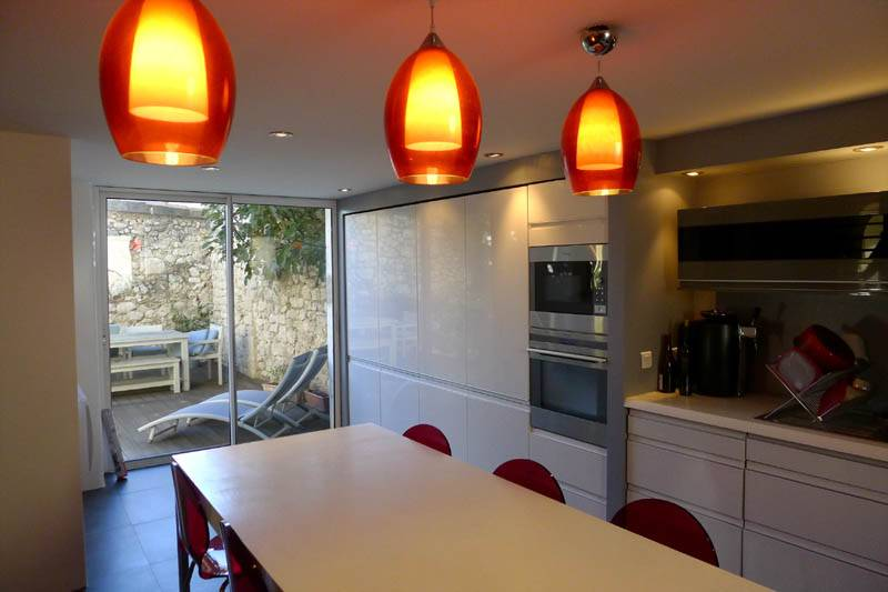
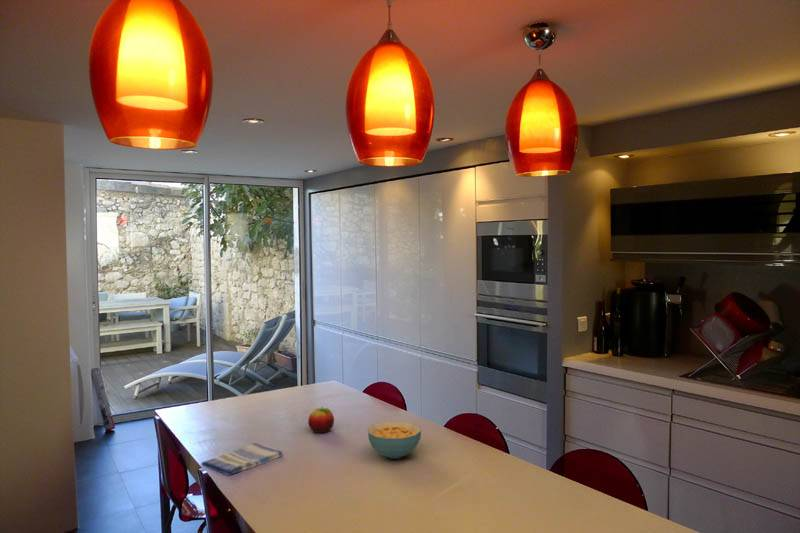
+ cereal bowl (394, 442)
+ fruit (321, 419)
+ dish towel (243, 457)
